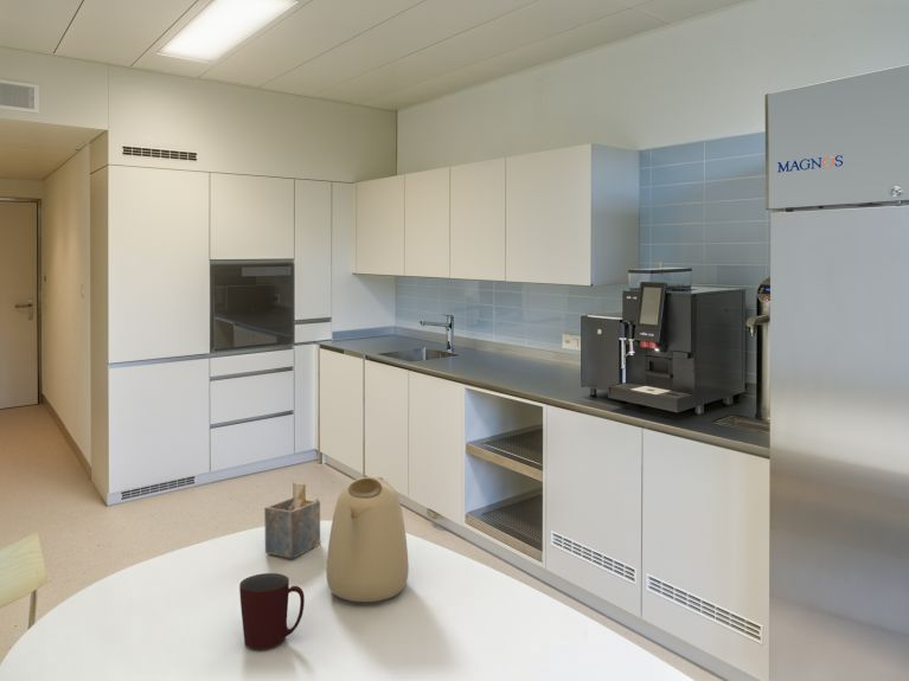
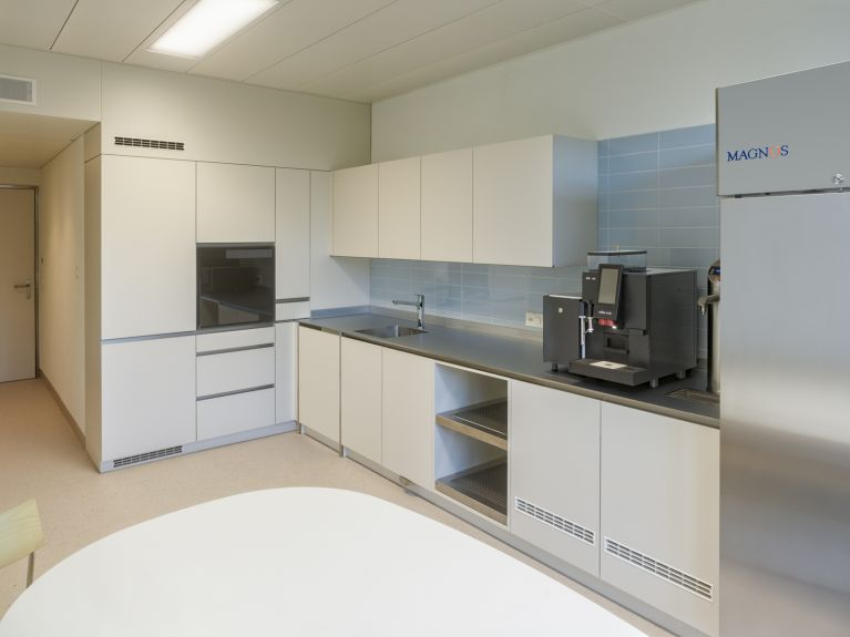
- kettle (369, 531)
- mug (273, 611)
- napkin holder (293, 518)
